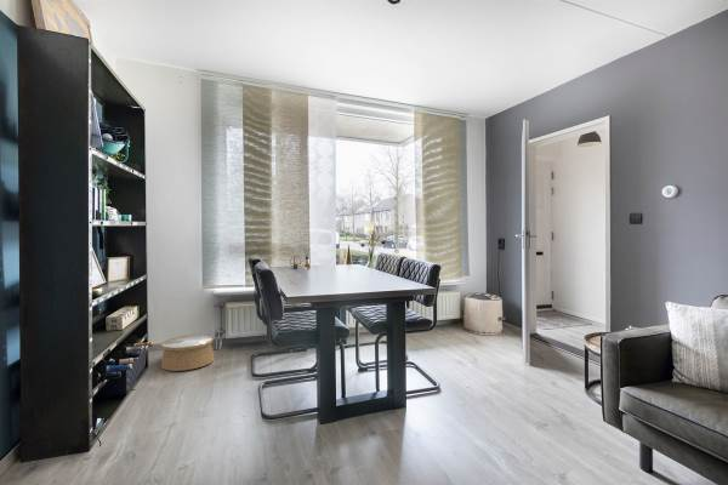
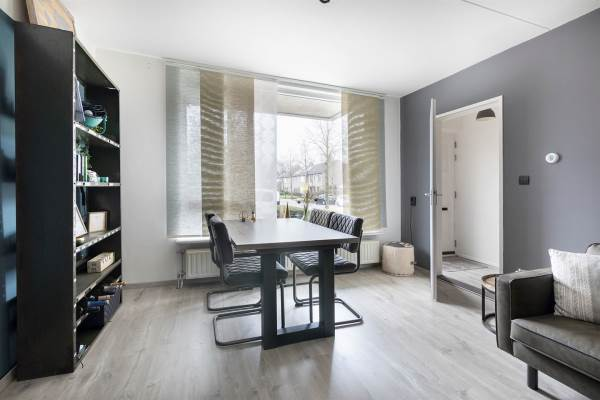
- woven basket (188, 350)
